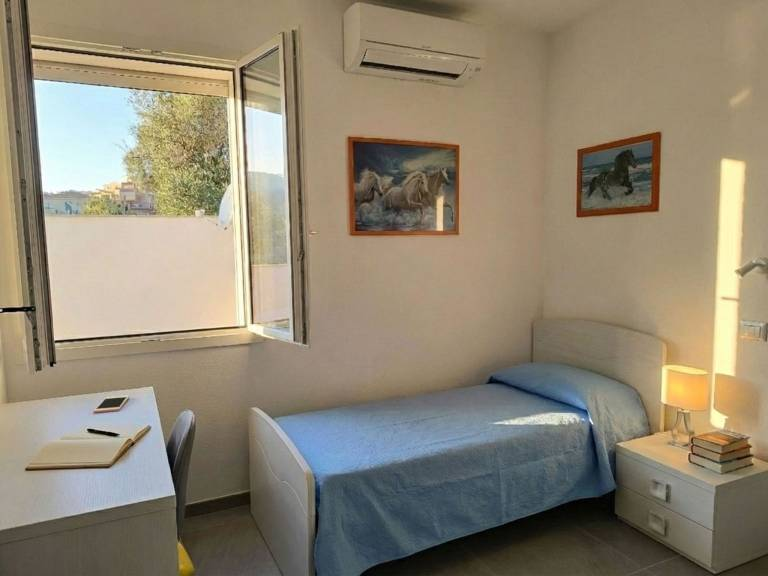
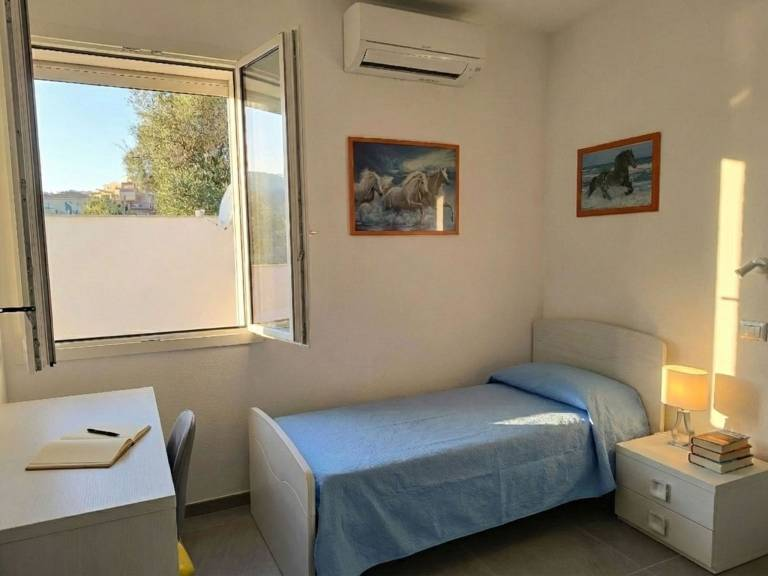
- cell phone (112, 403)
